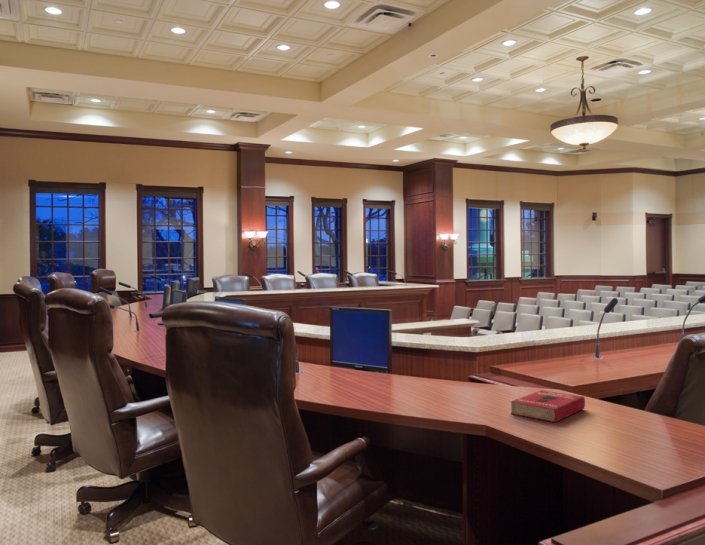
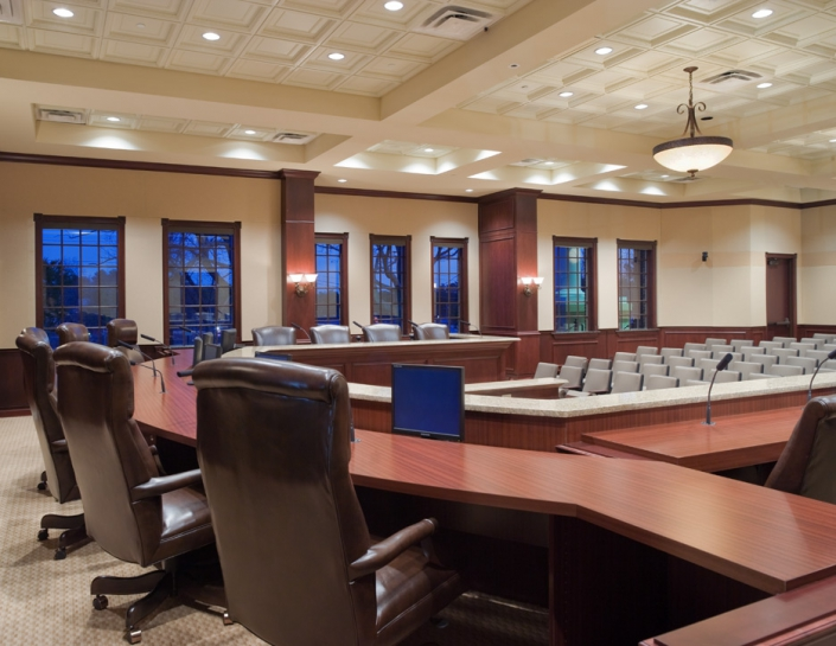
- book (548, 405)
